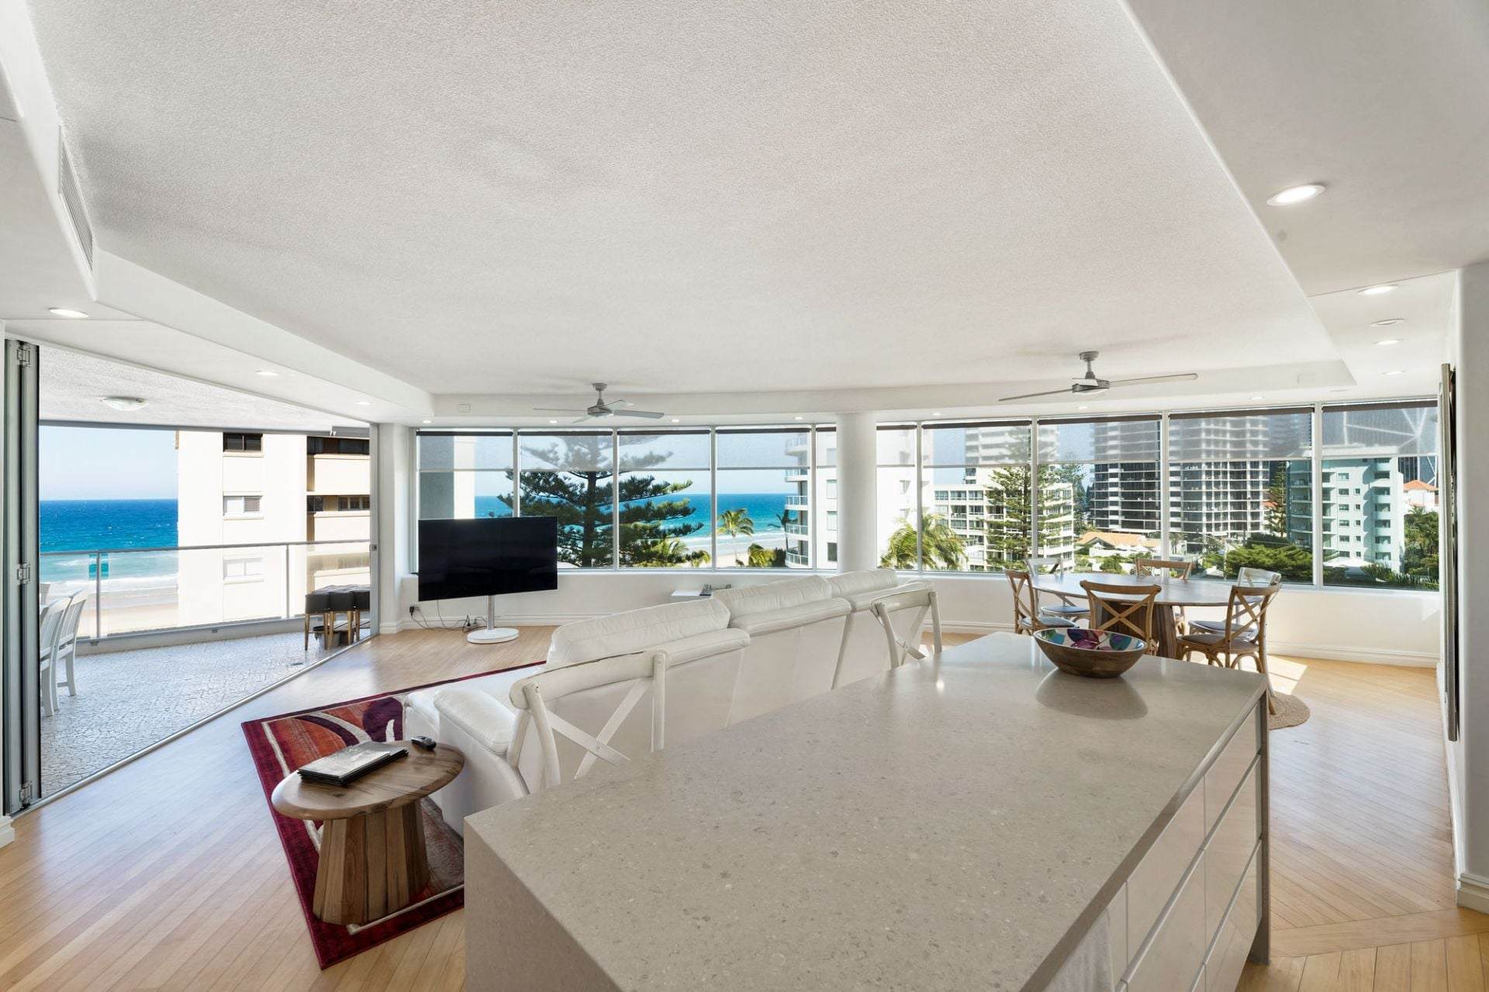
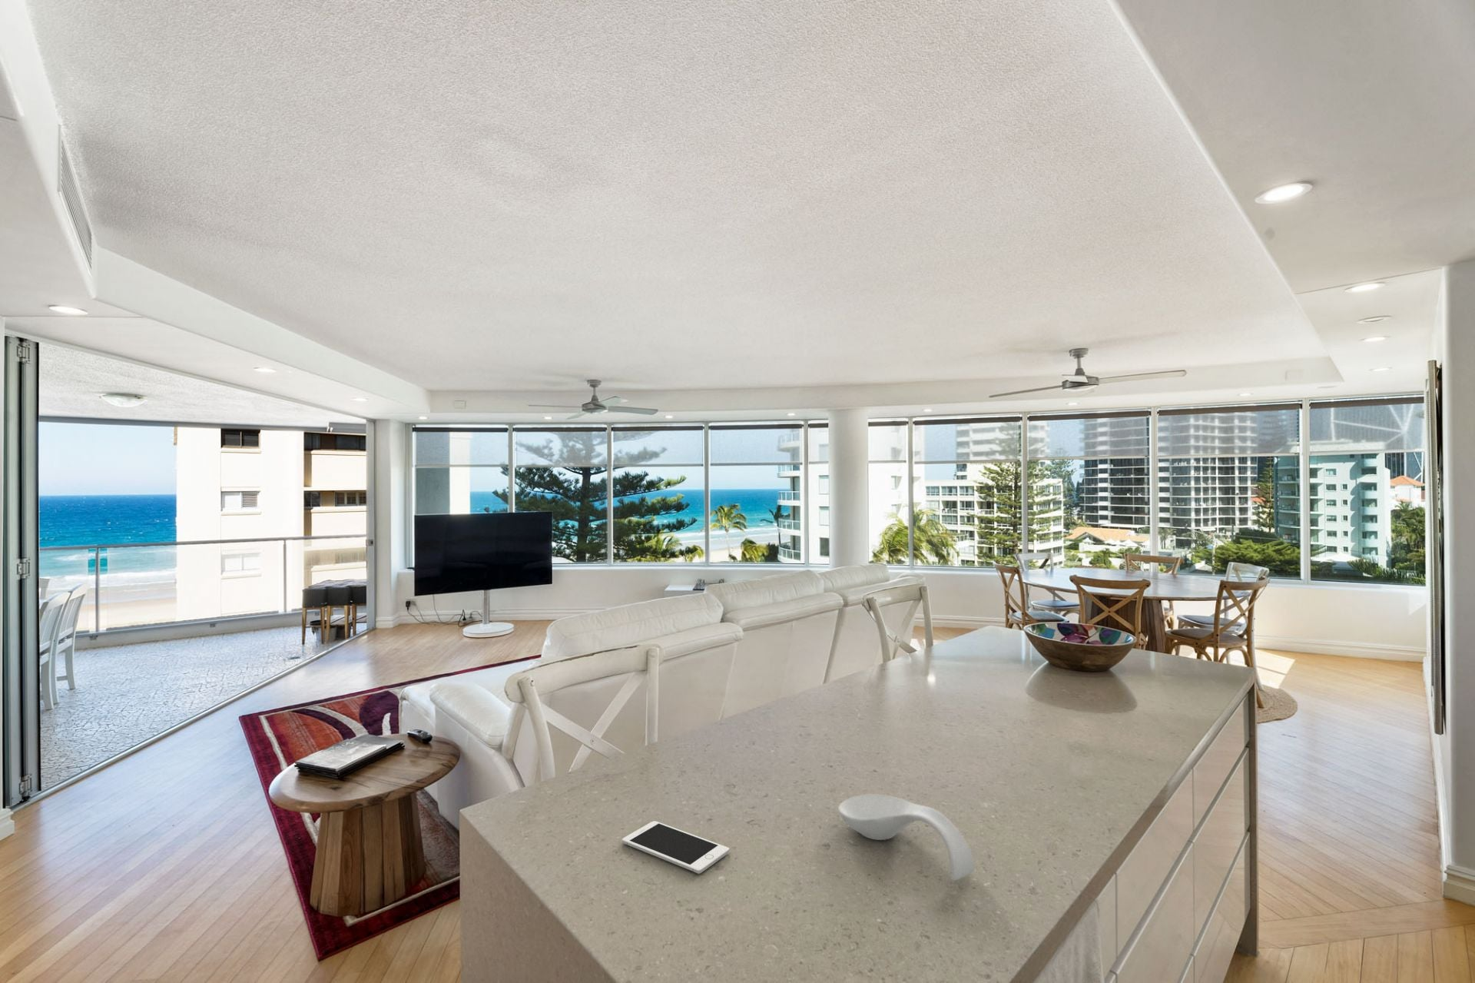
+ spoon rest (903, 823)
+ cell phone (674, 846)
